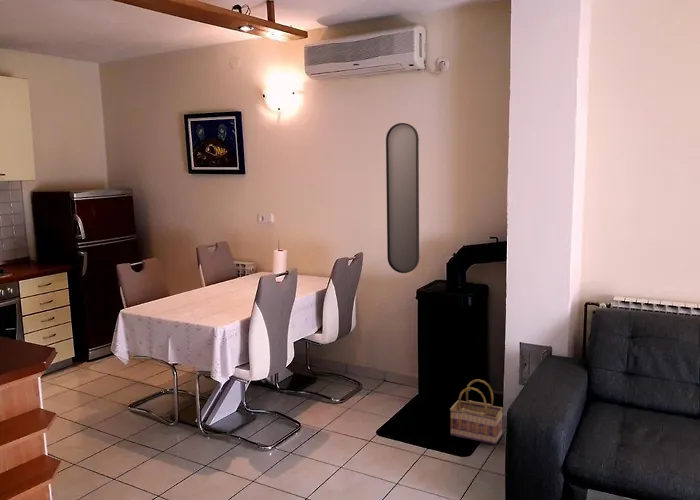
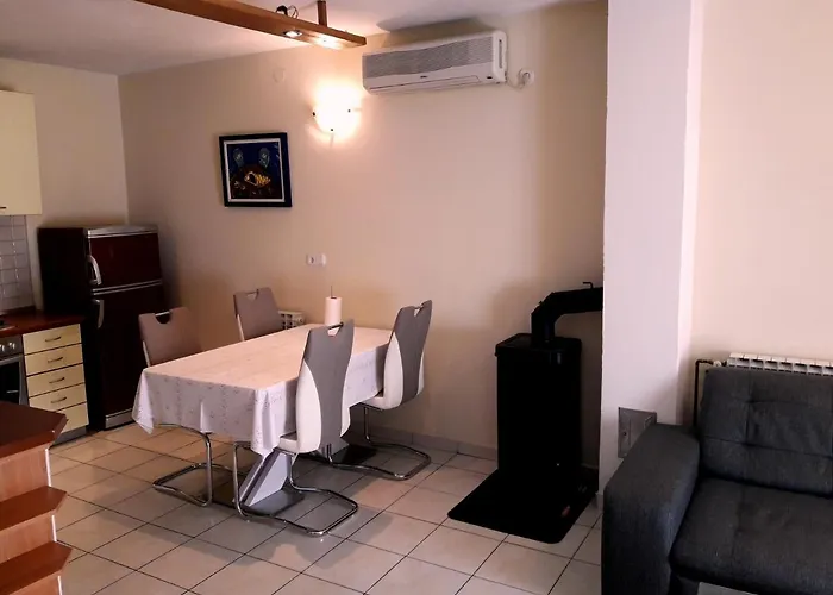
- basket (476, 409)
- home mirror (402, 199)
